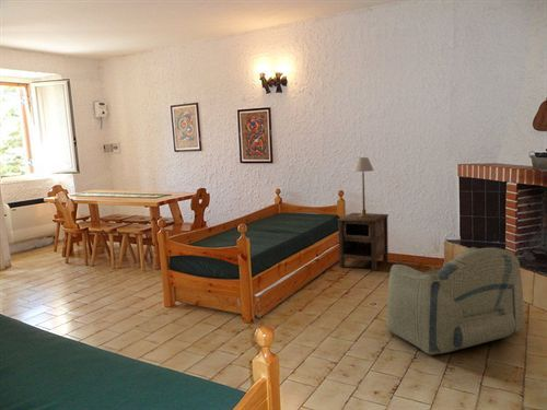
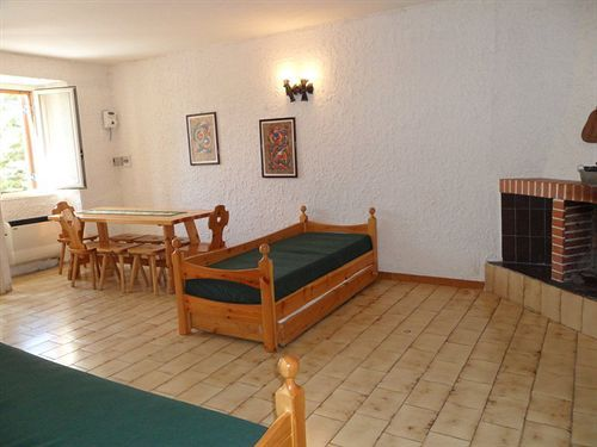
- table lamp (363, 187)
- nightstand (363, 239)
- armchair (453, 286)
